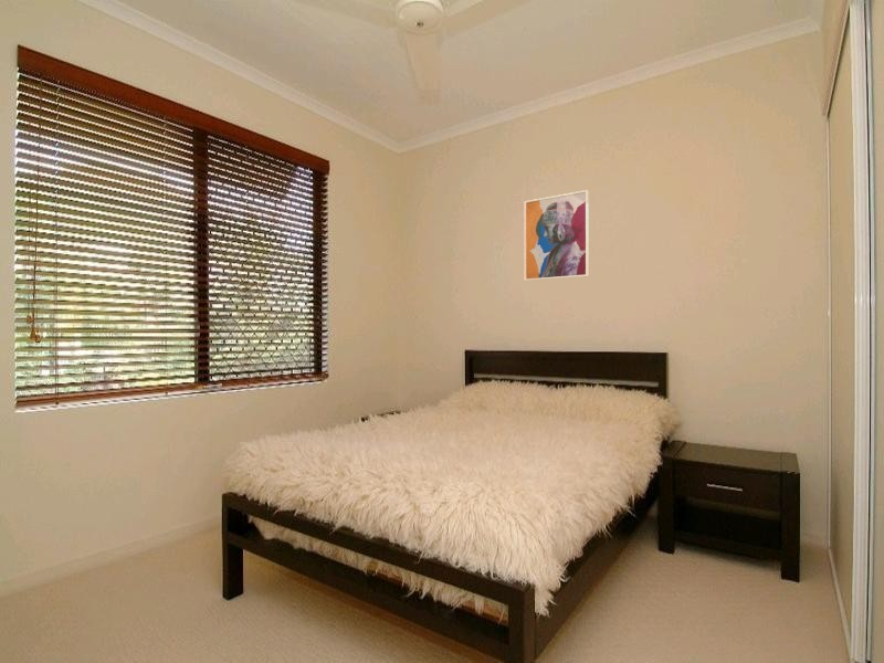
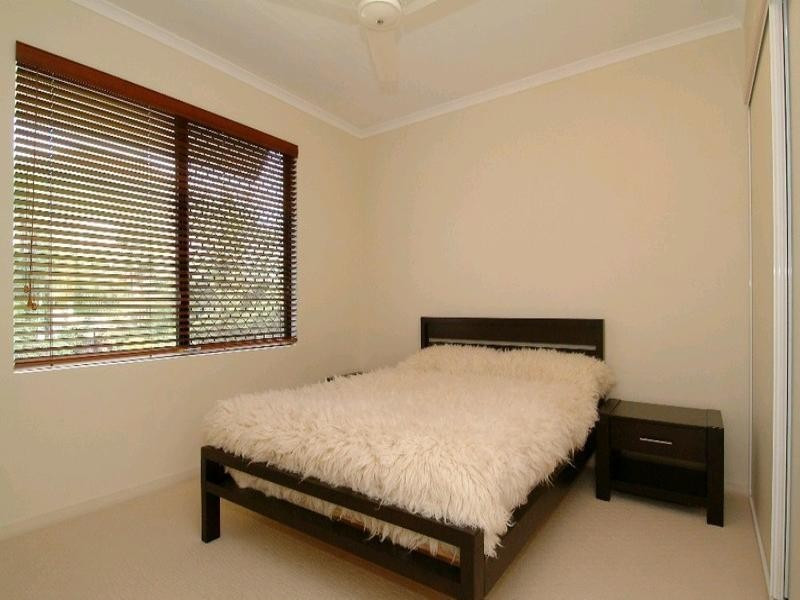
- wall art (555, 236)
